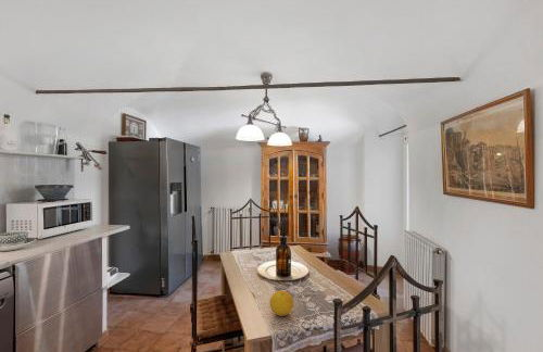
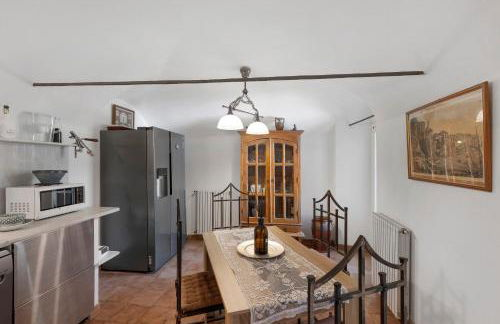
- fruit (281, 302)
